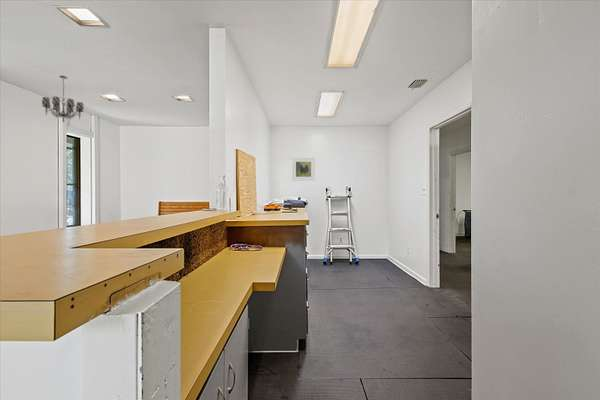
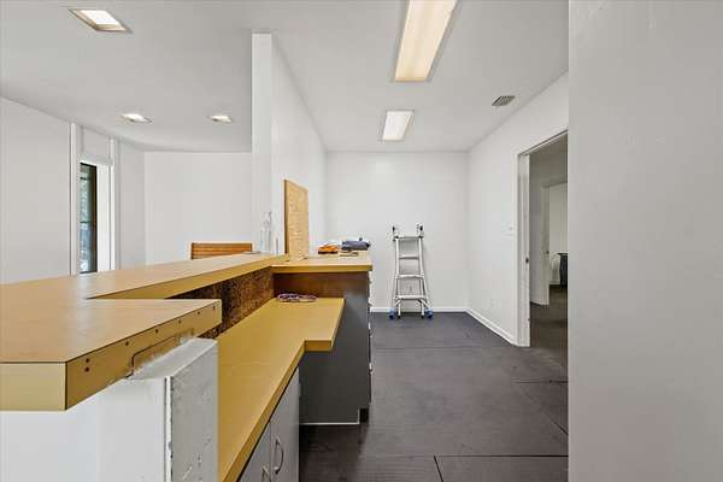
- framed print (303, 169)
- chandelier (63, 99)
